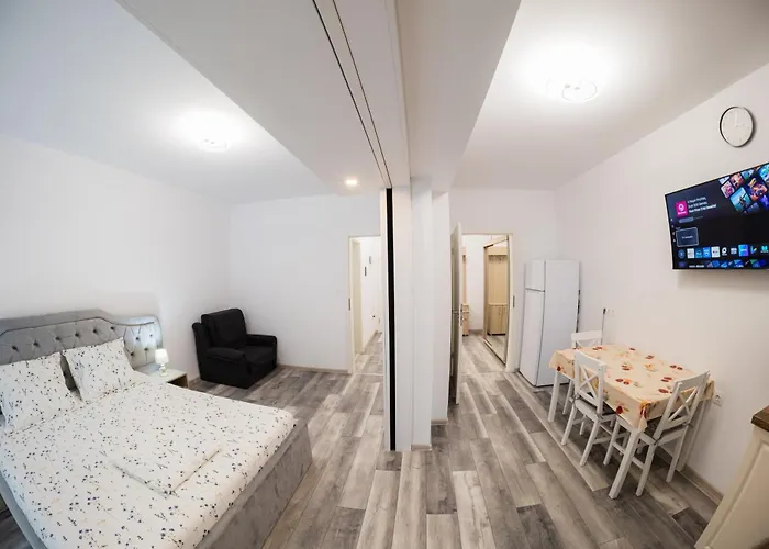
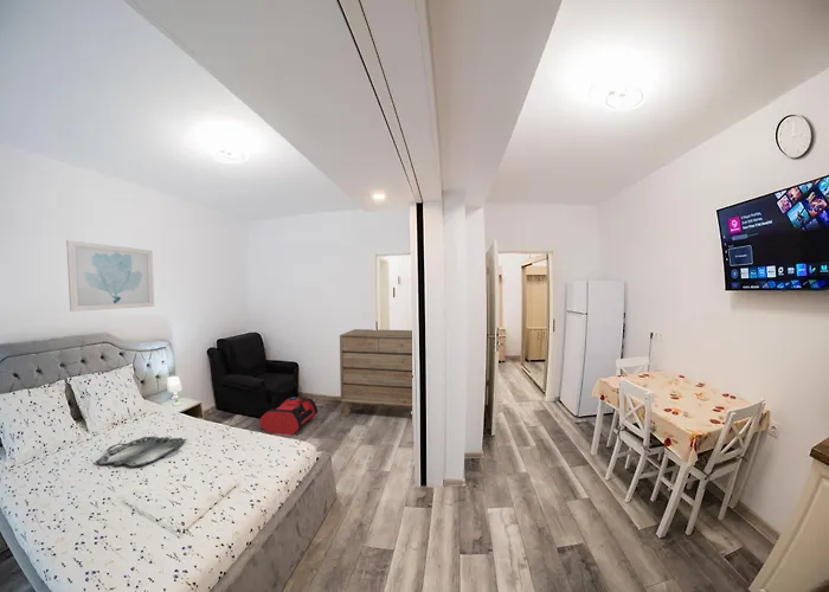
+ dresser (384, 372)
+ wall art (115, 277)
+ serving tray (143, 450)
+ backpack (289, 412)
